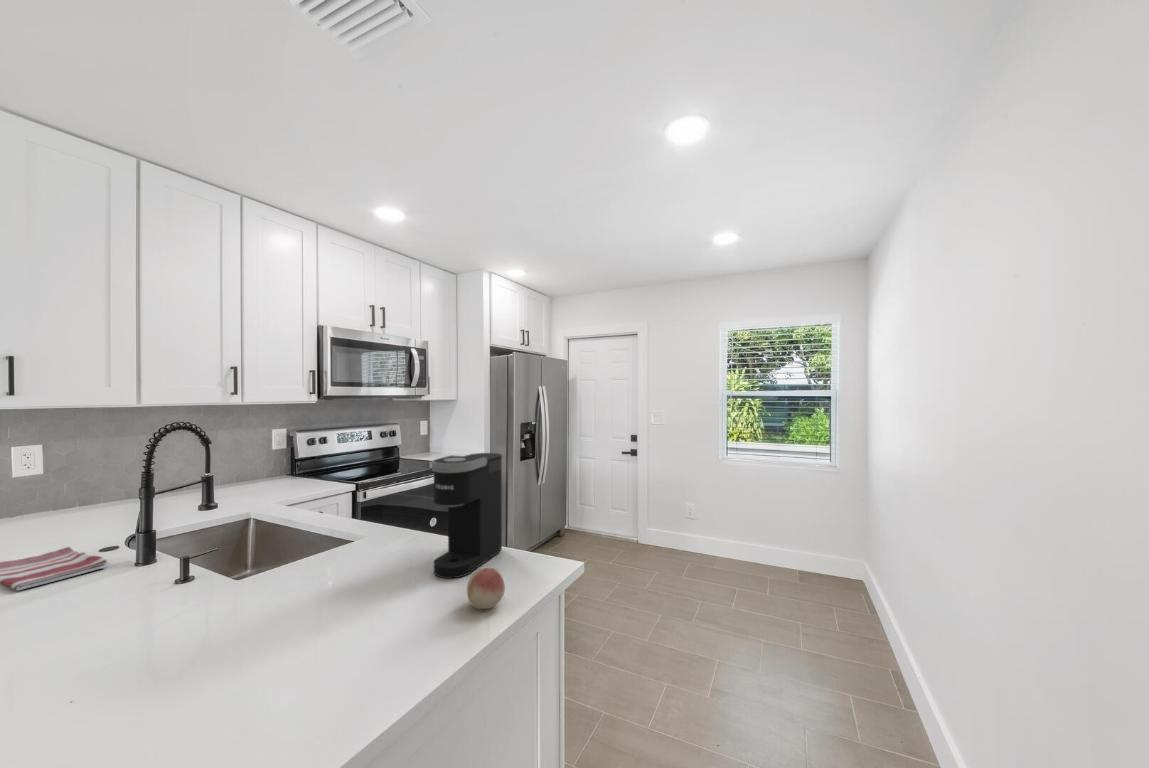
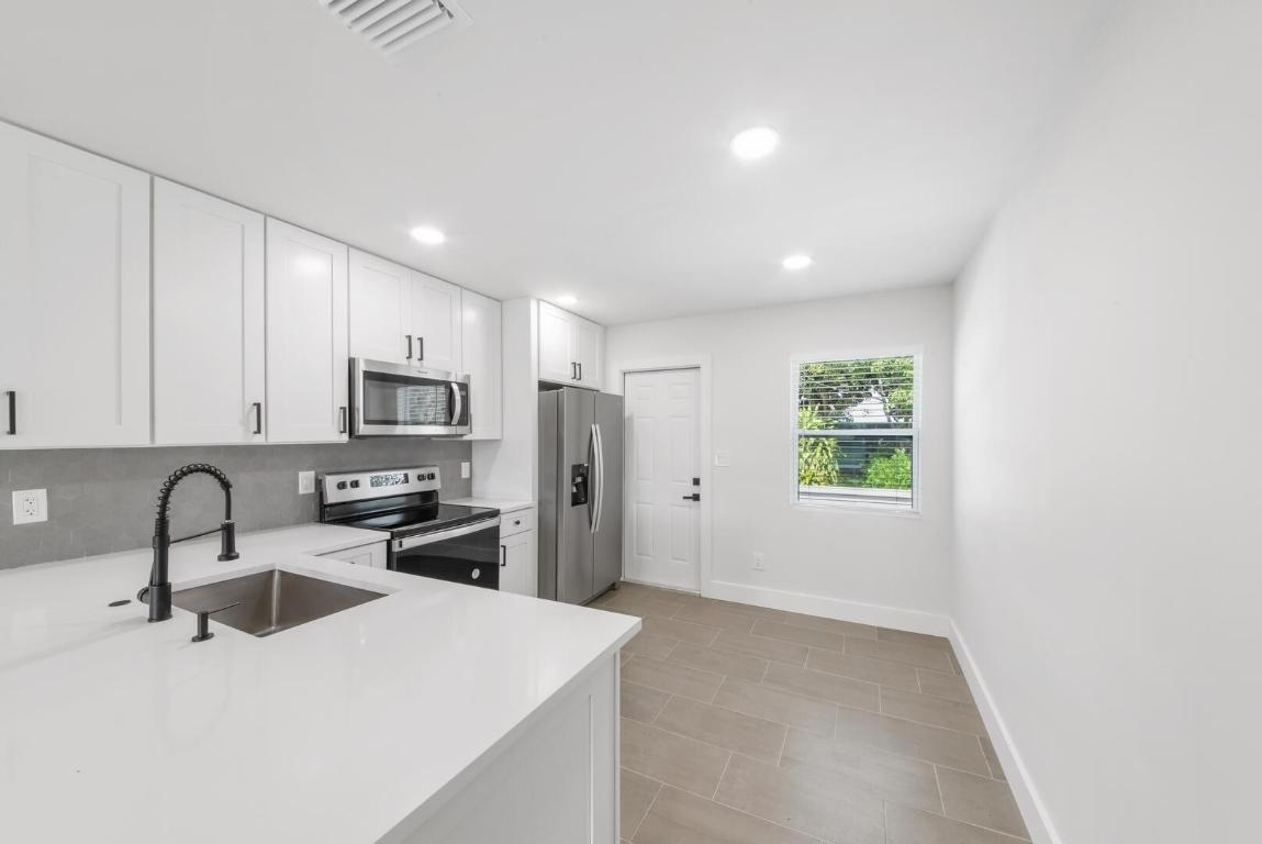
- dish towel (44, 567)
- coffee maker (469, 507)
- fruit (484, 588)
